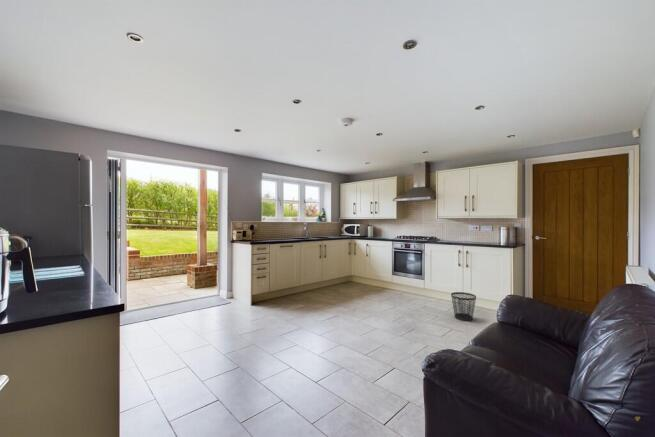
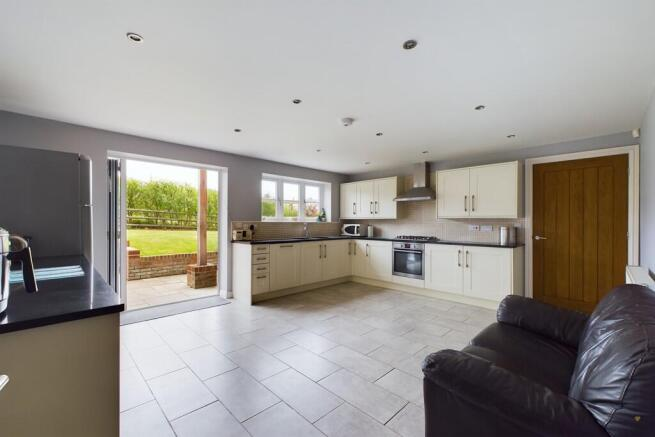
- wastebasket (463, 307)
